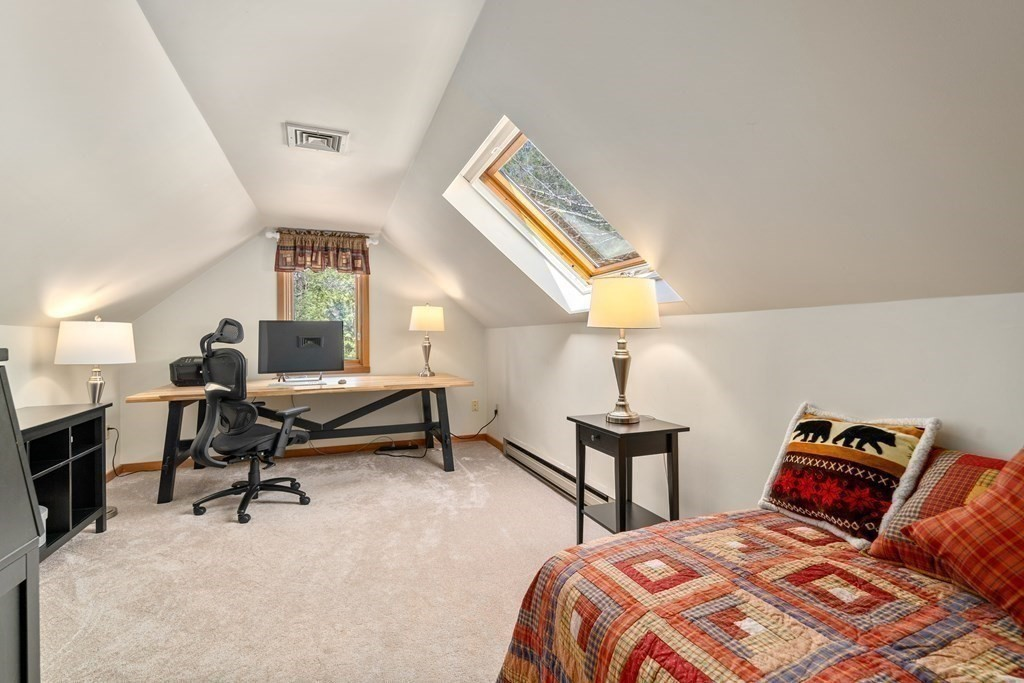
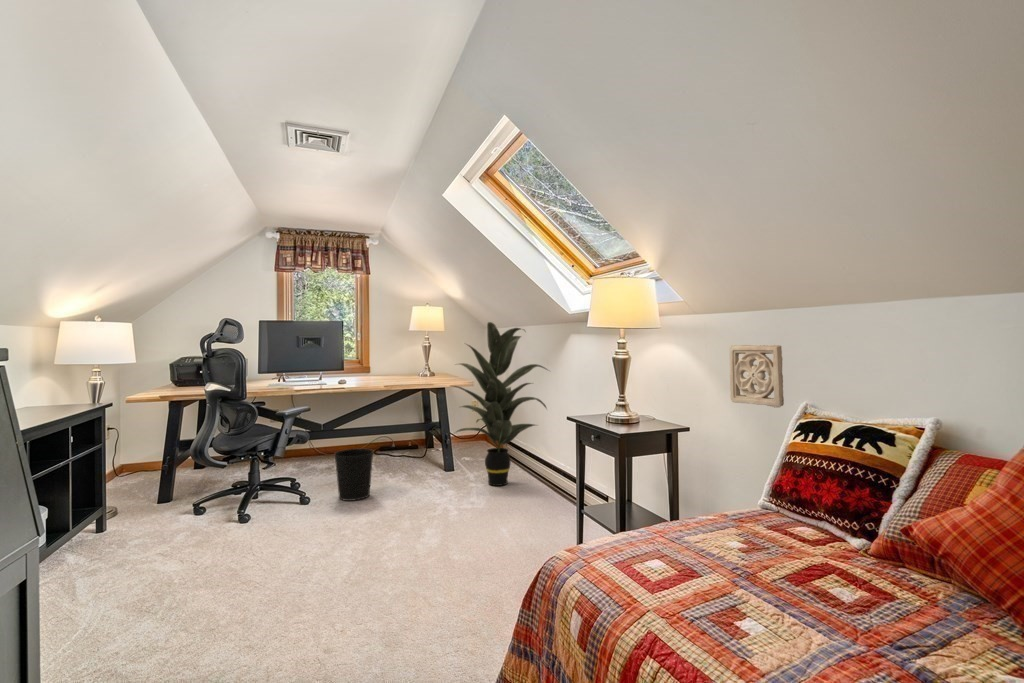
+ wall ornament (755, 375)
+ indoor plant (498, 401)
+ wastebasket (354, 474)
